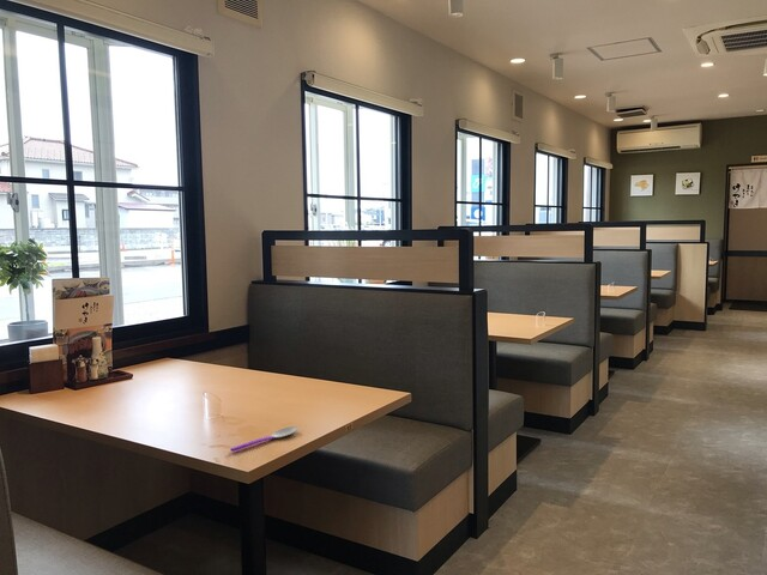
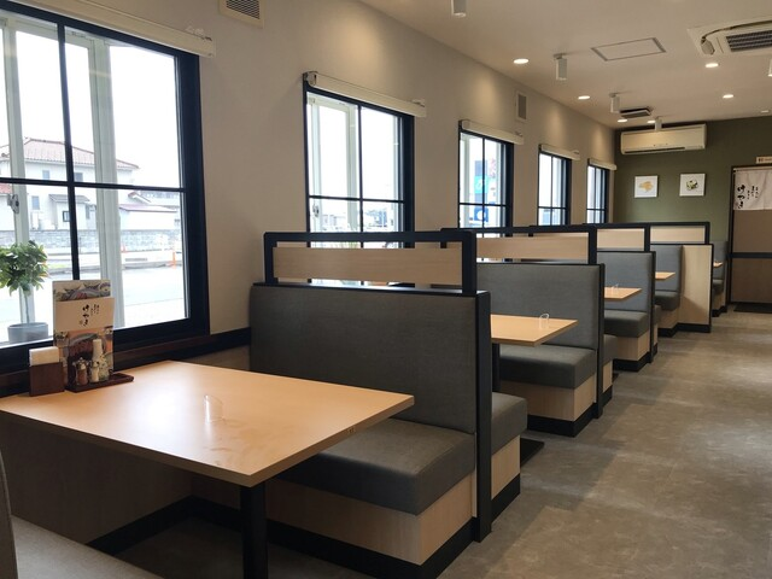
- spoon (265, 437)
